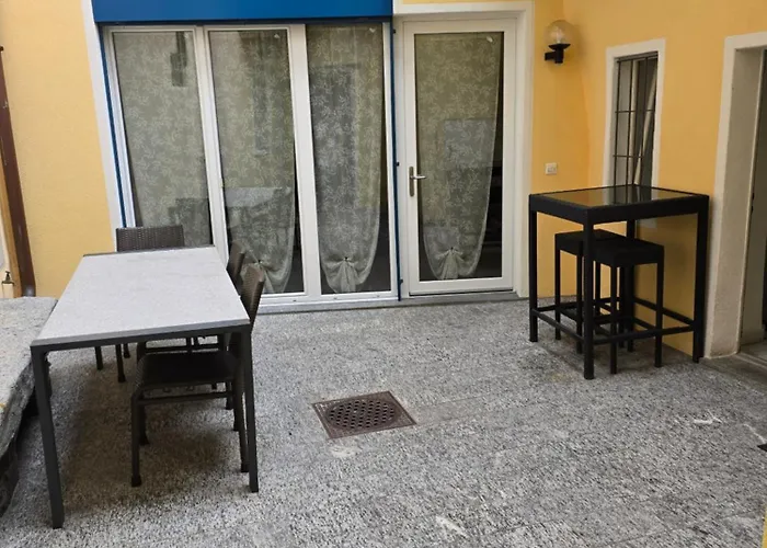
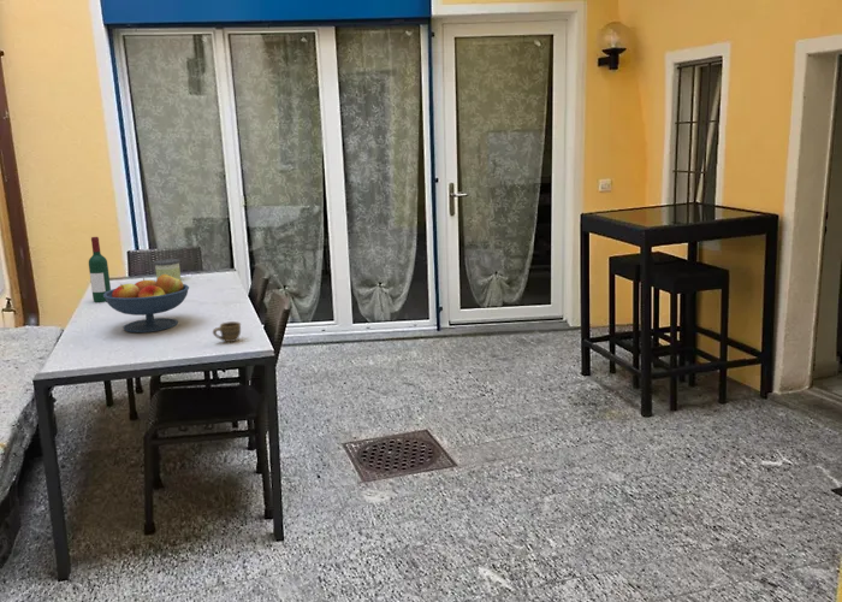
+ fruit bowl (148, 301)
+ wine bottle (99, 268)
+ candle (167, 271)
+ cup (226, 332)
